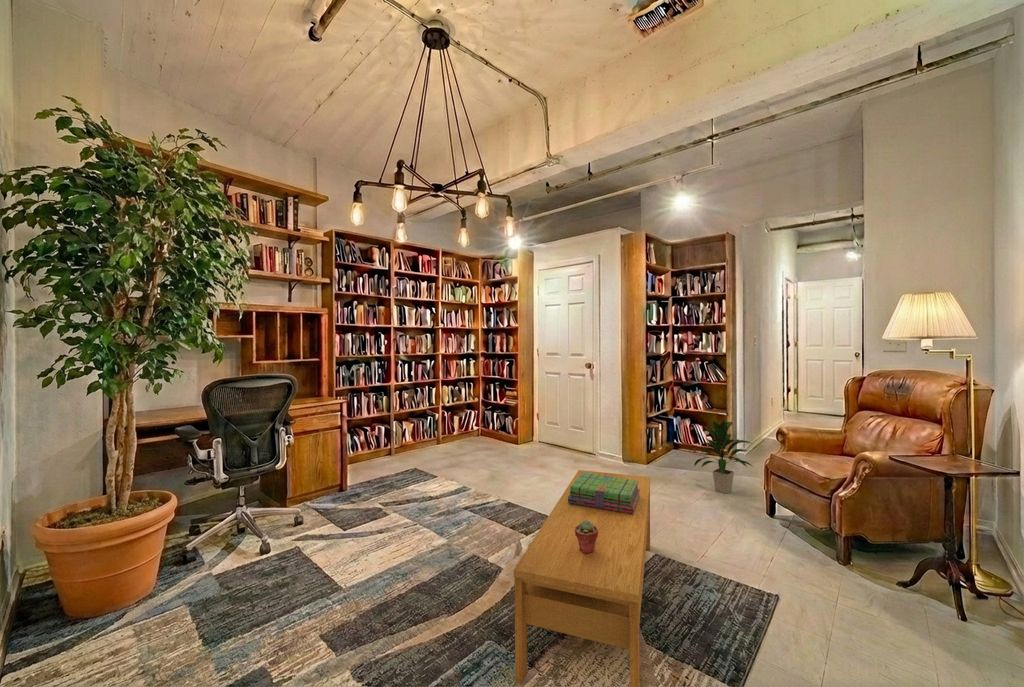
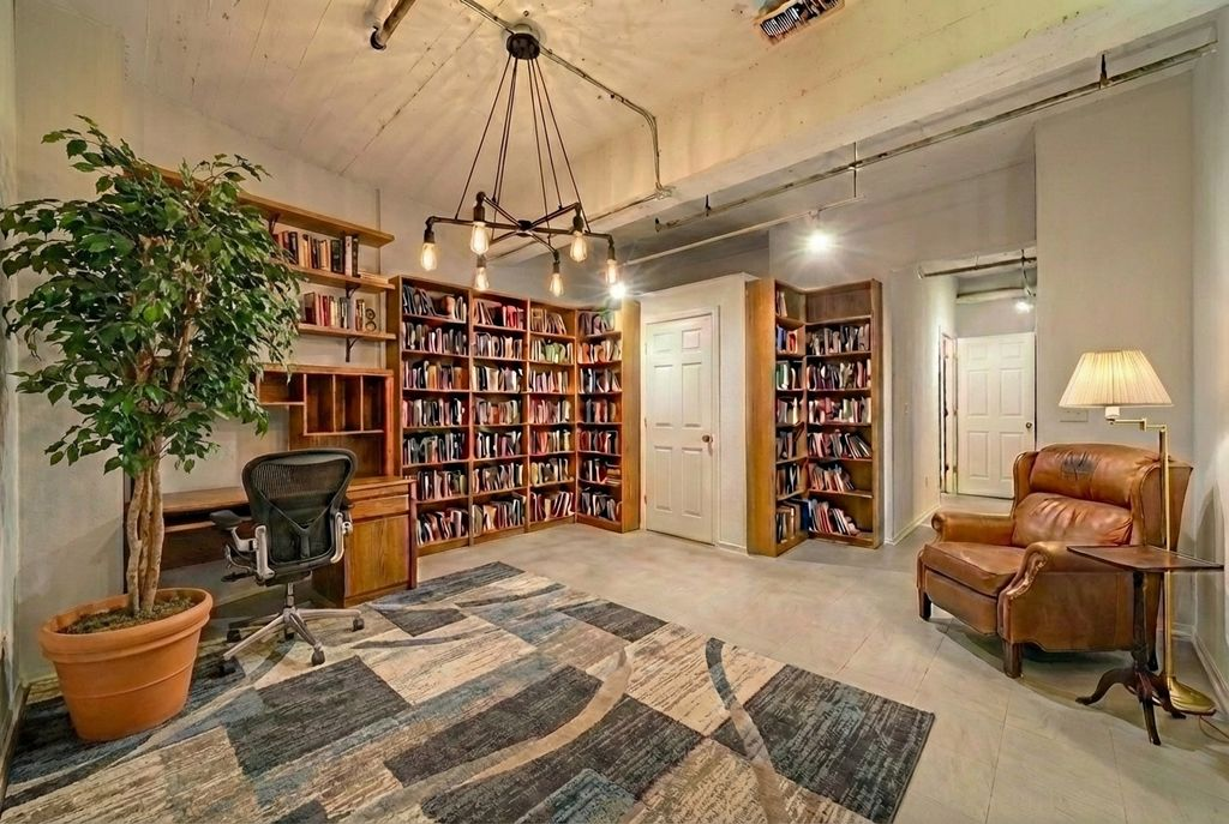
- potted succulent (586, 534)
- indoor plant (721, 453)
- coffee table (599, 554)
- stack of books (604, 491)
